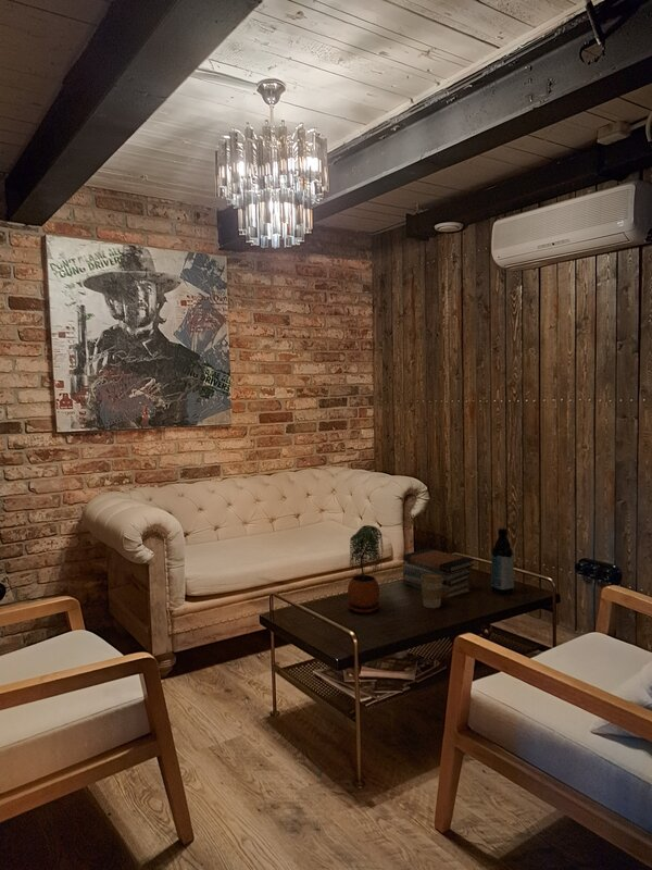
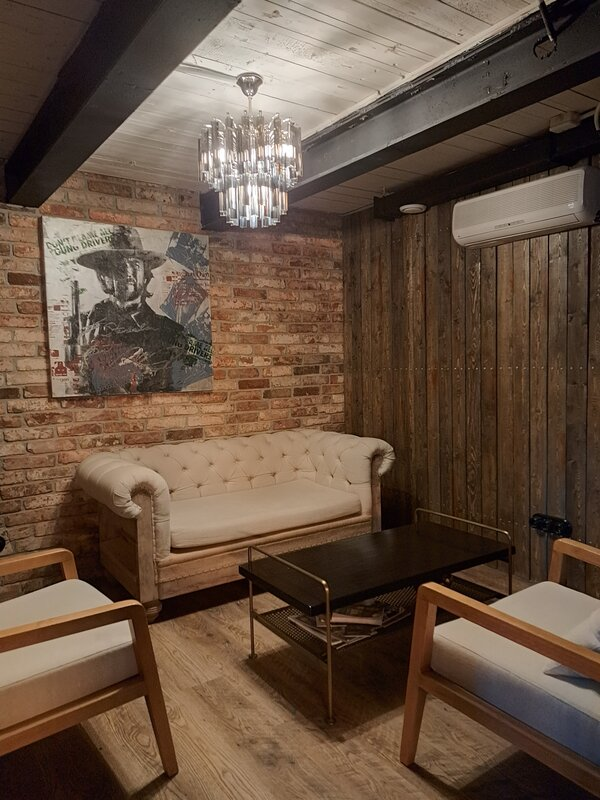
- potted plant (366, 566)
- coffee cup (431, 589)
- water bottle (502, 560)
- book stack (437, 572)
